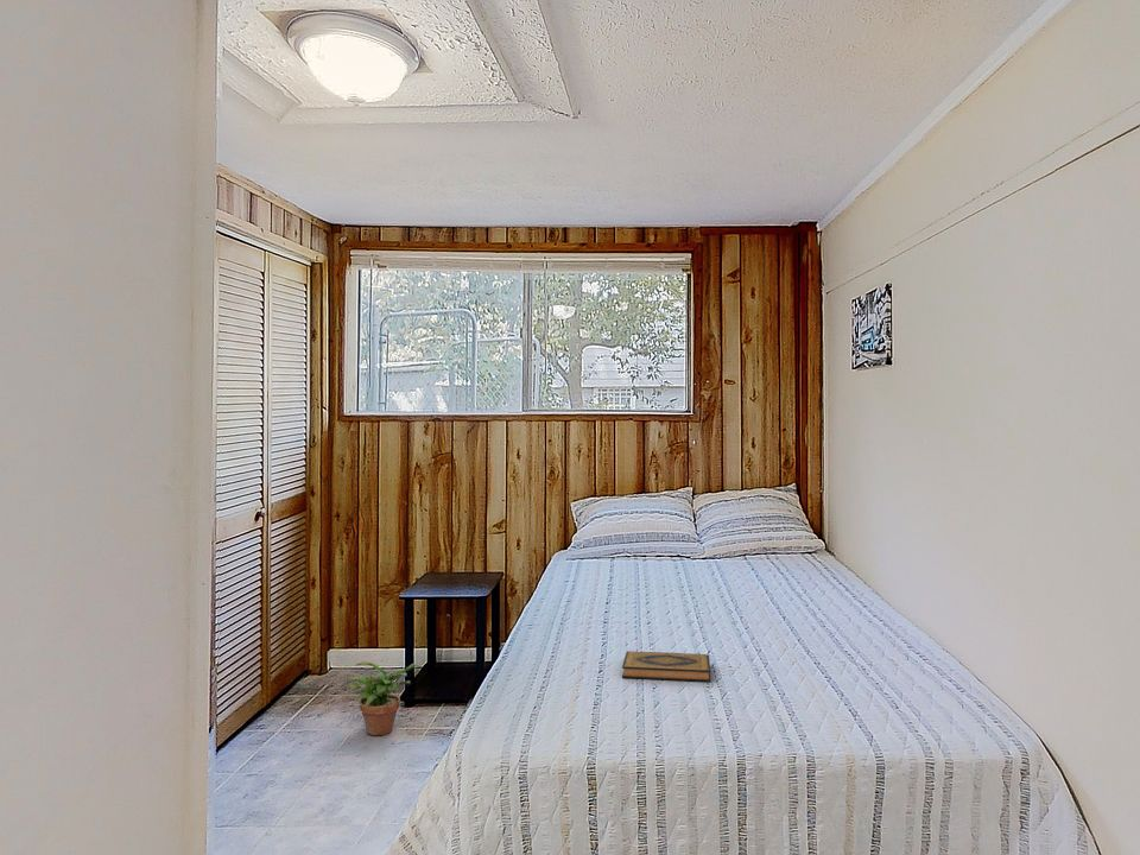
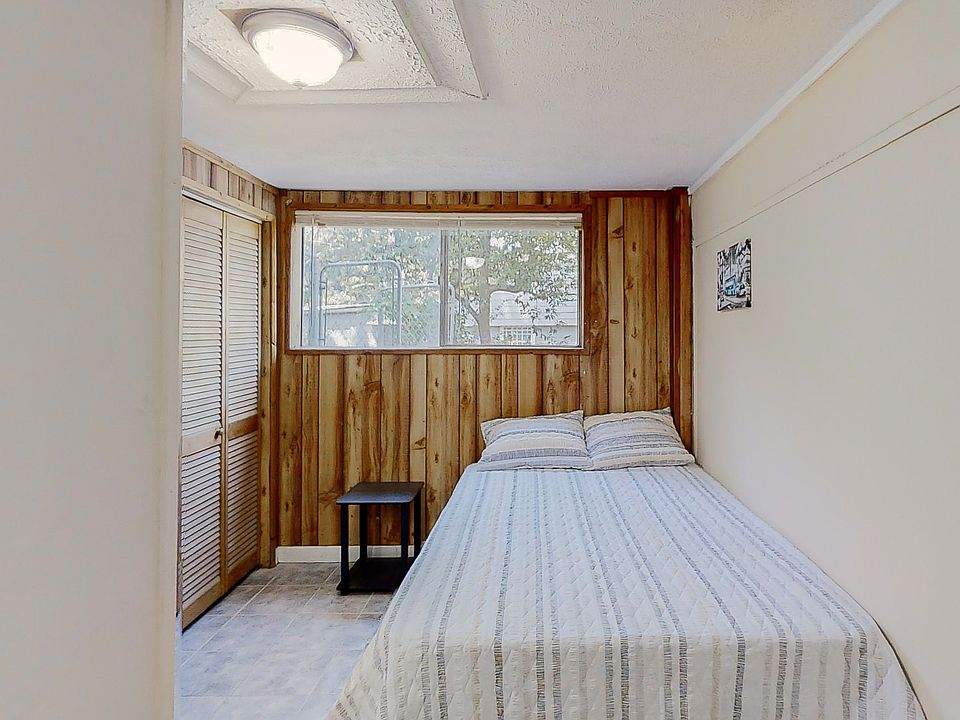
- potted plant (386, 692)
- hardback book (666, 665)
